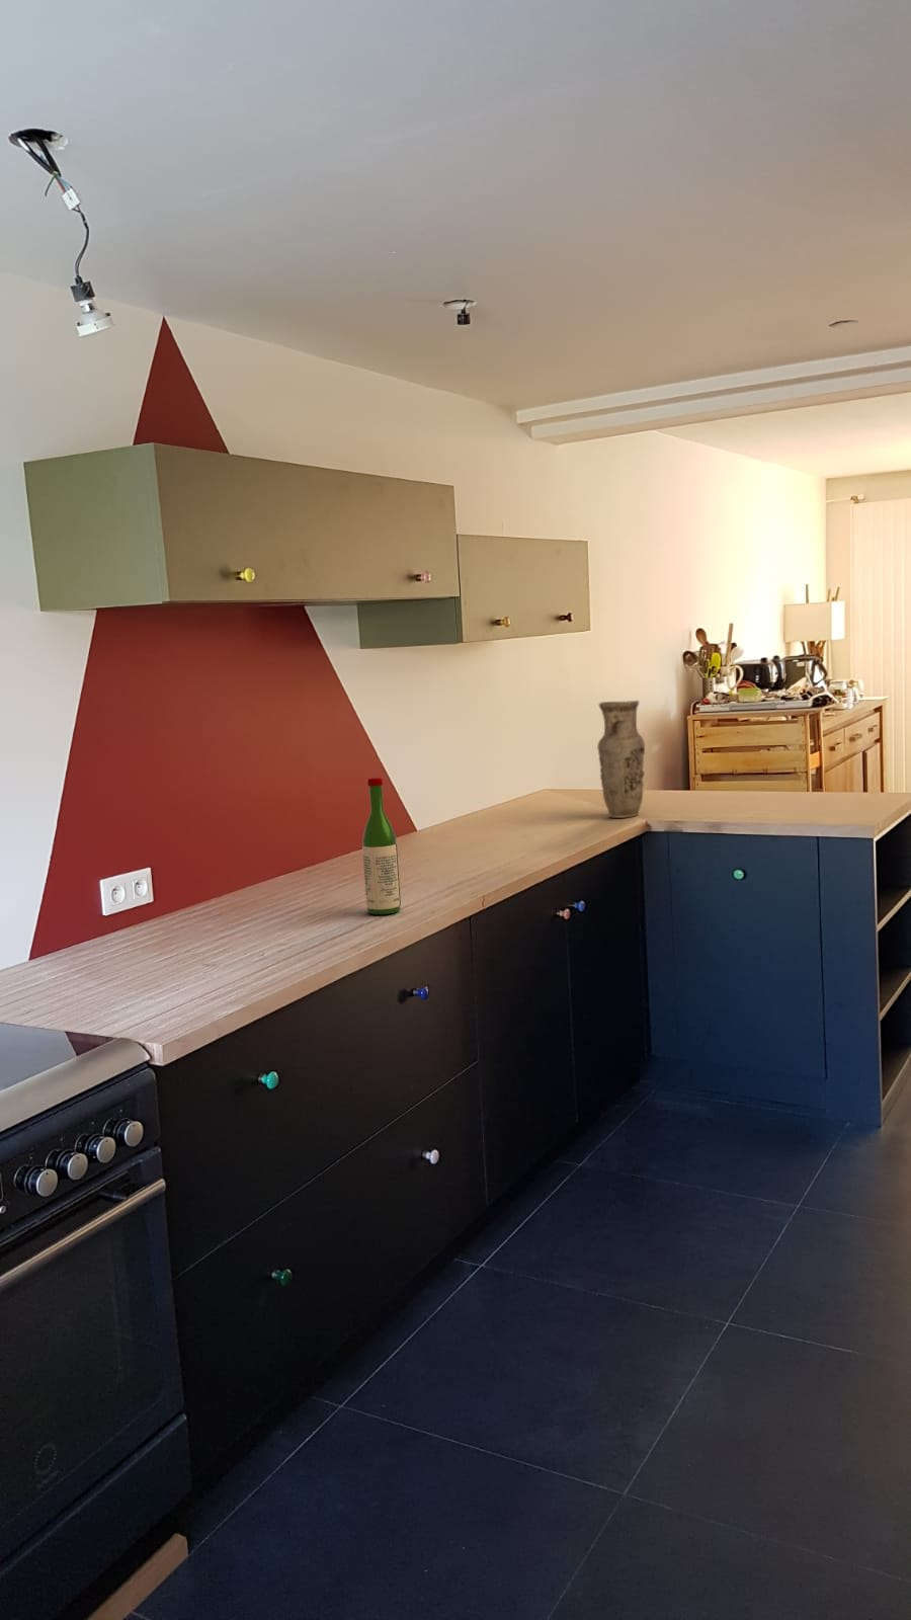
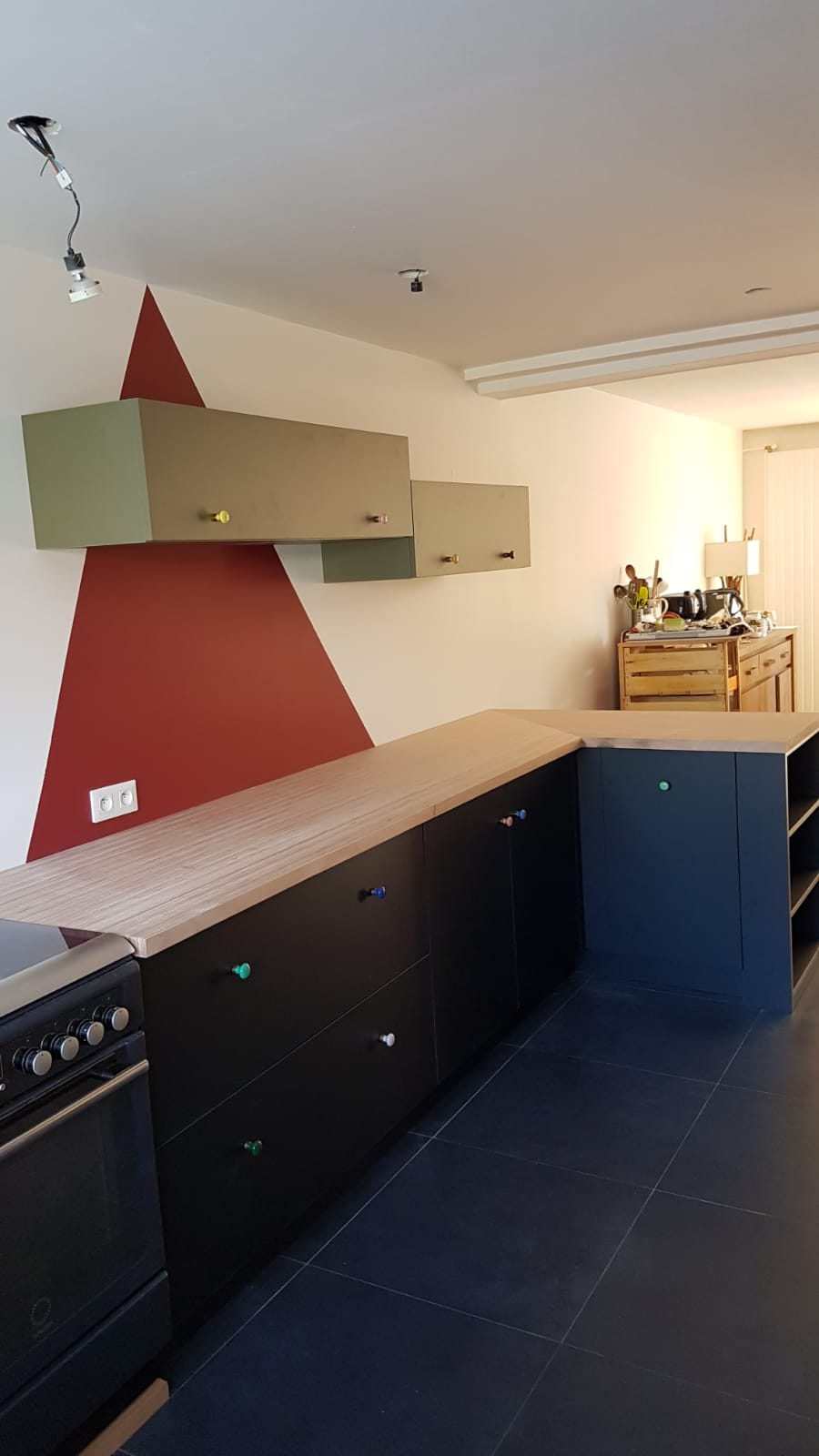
- wine bottle (379, 844)
- vase (622, 759)
